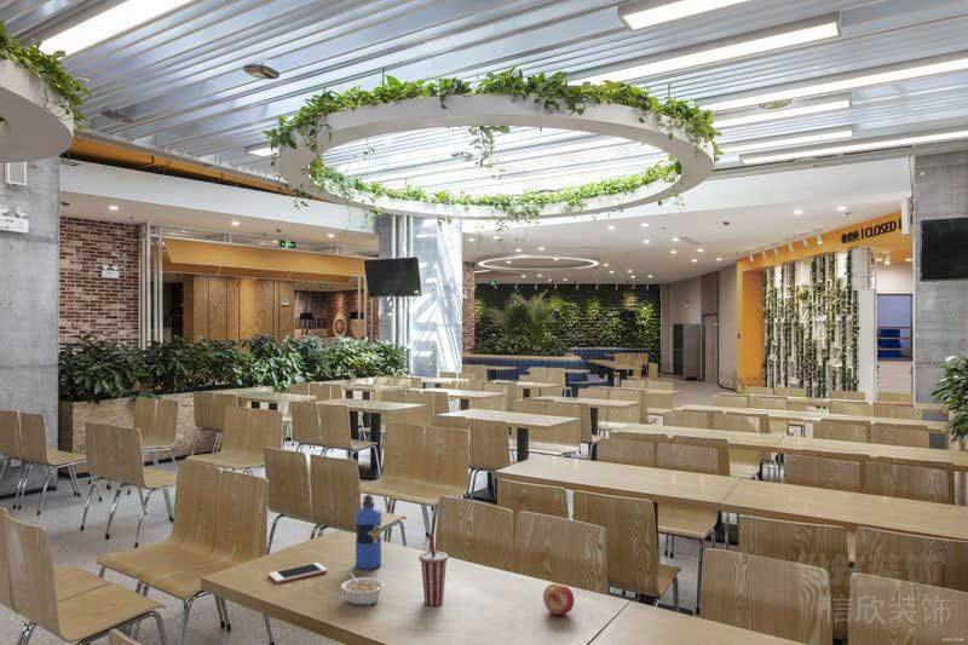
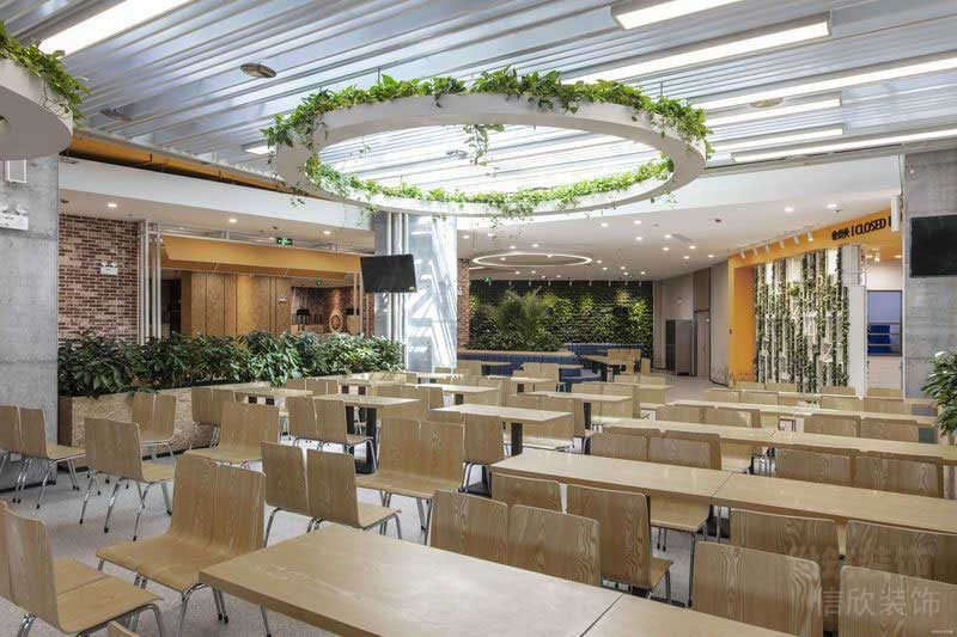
- legume (361, 591)
- cup with straw (433, 569)
- cell phone (298, 572)
- water bottle (368, 530)
- fruit (558, 599)
